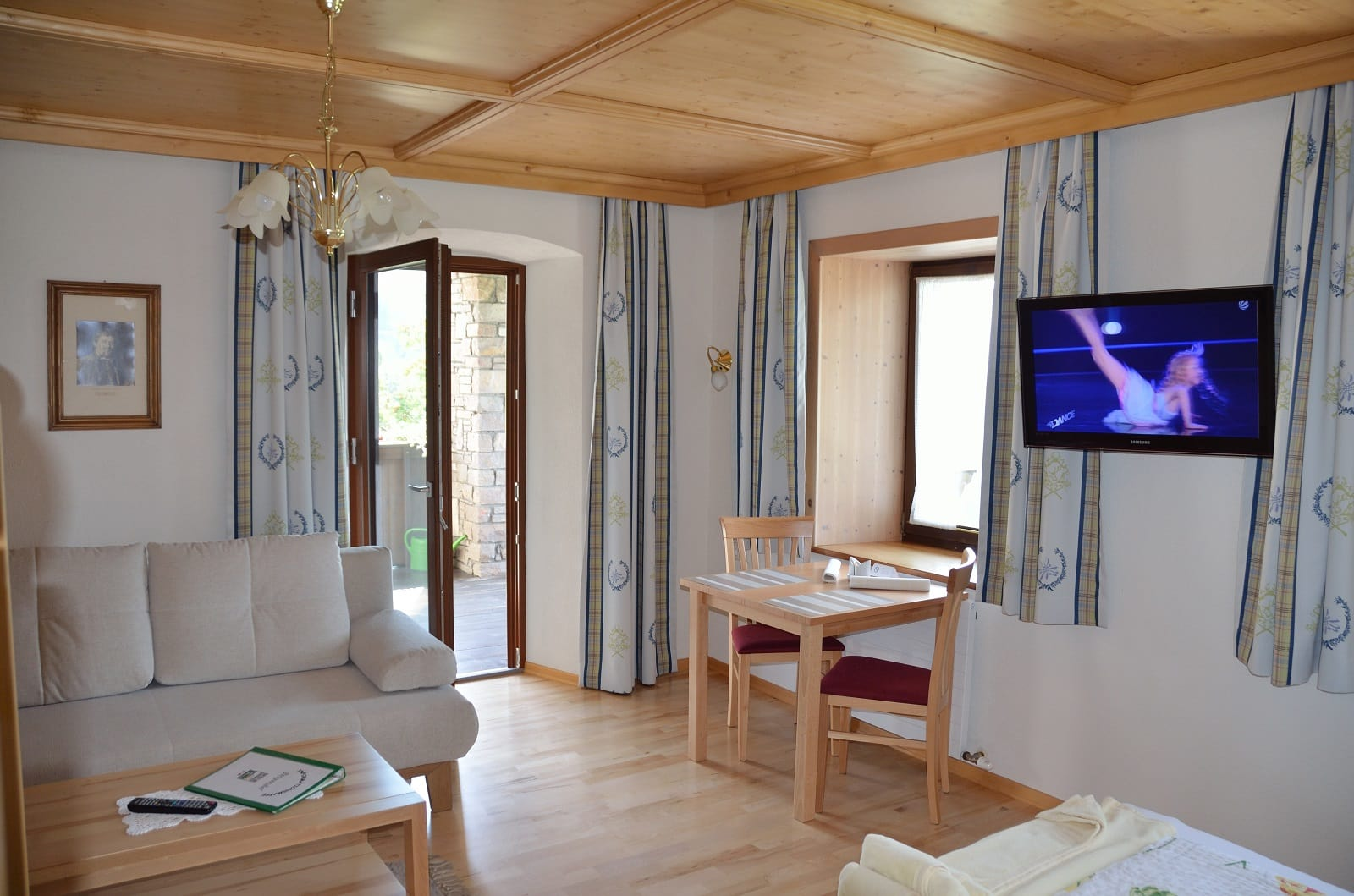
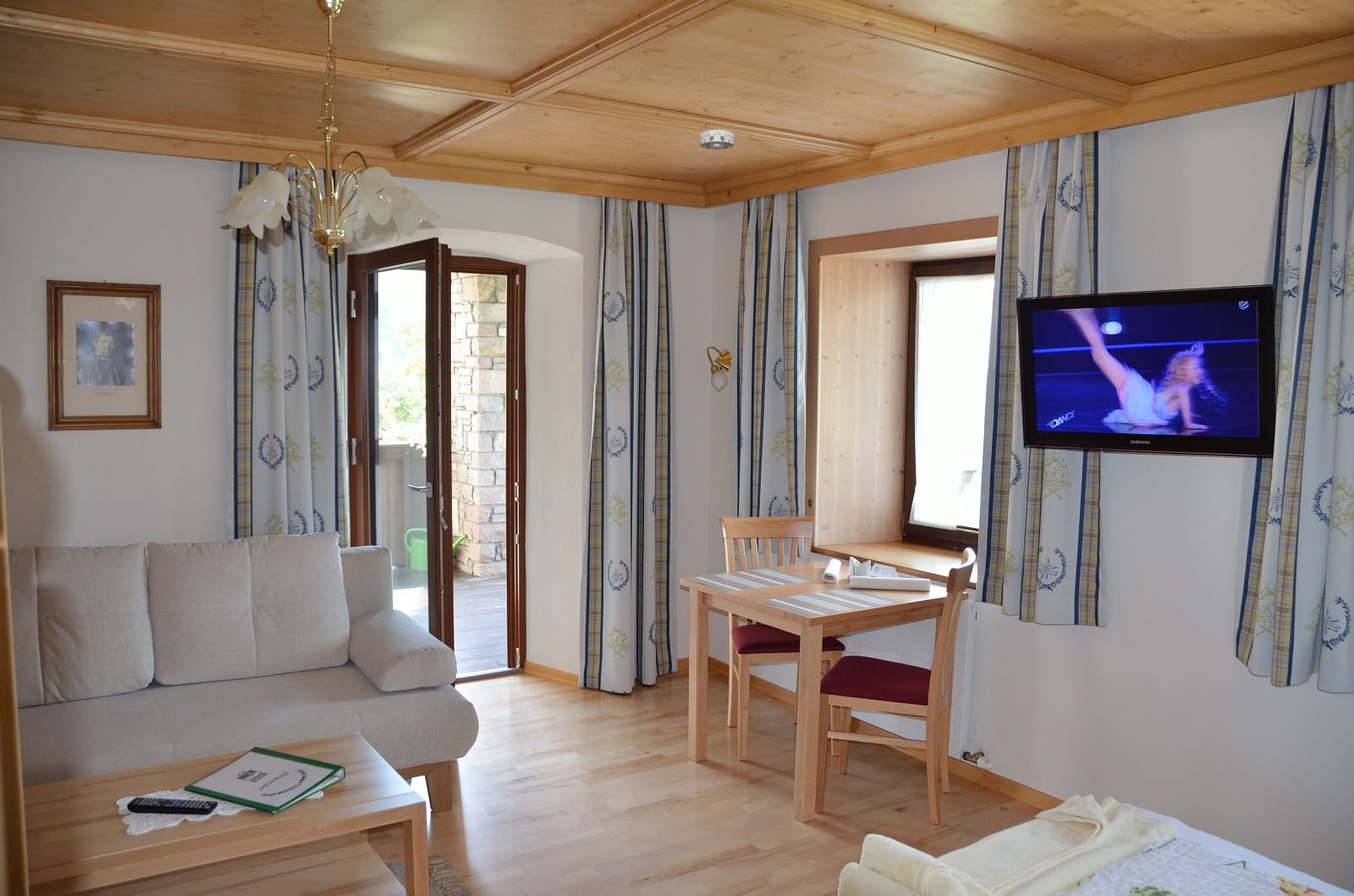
+ smoke detector (717, 139)
